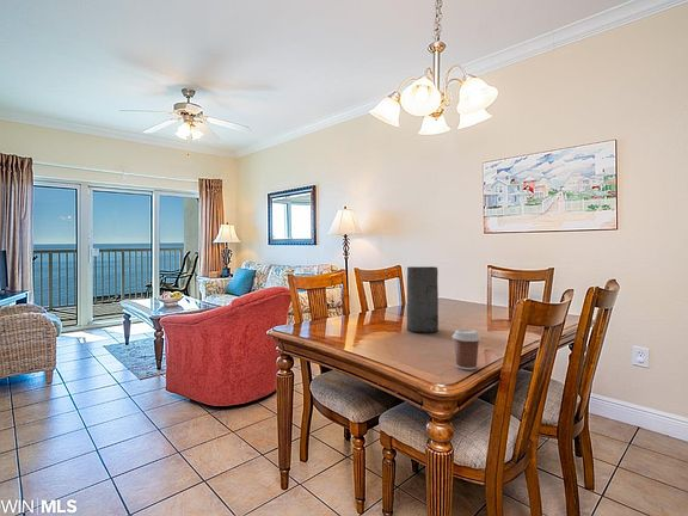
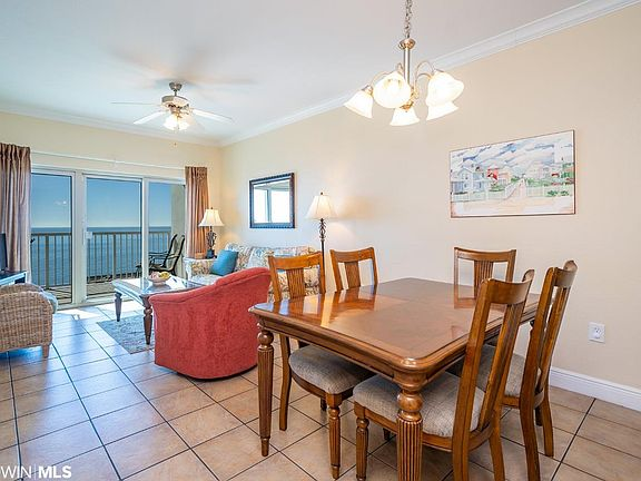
- vase (422, 297)
- coffee cup (466, 349)
